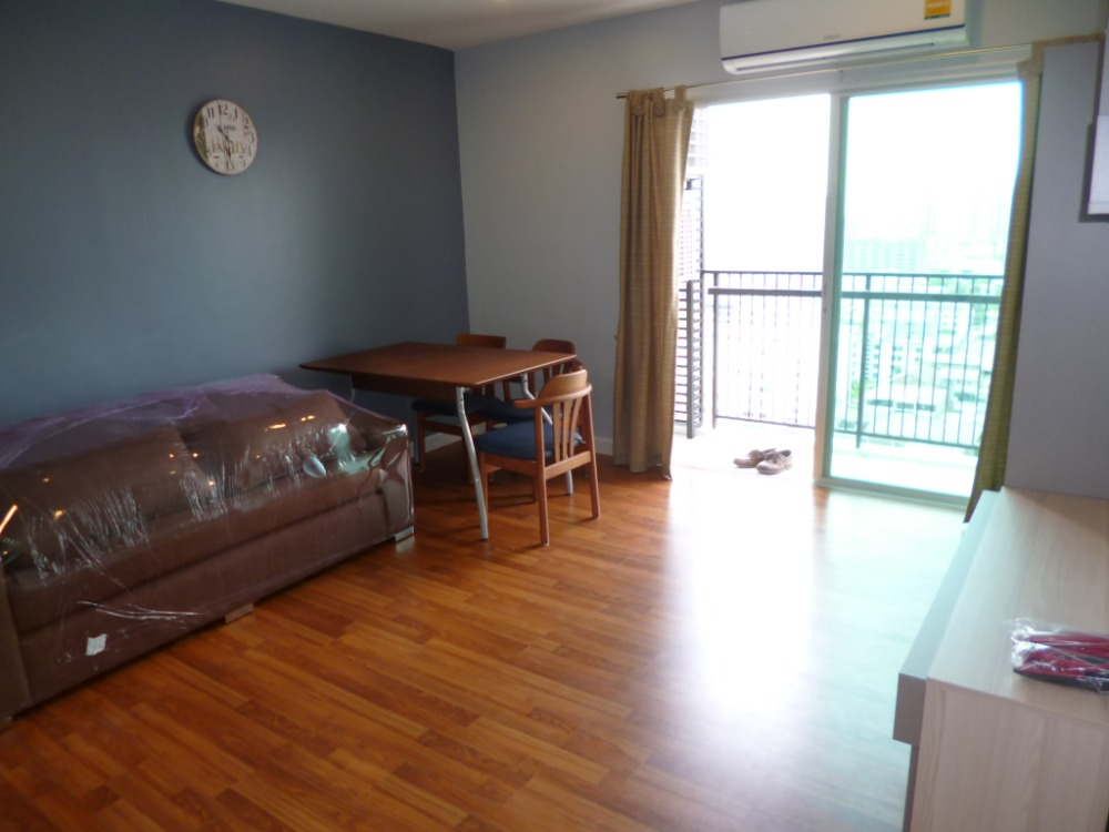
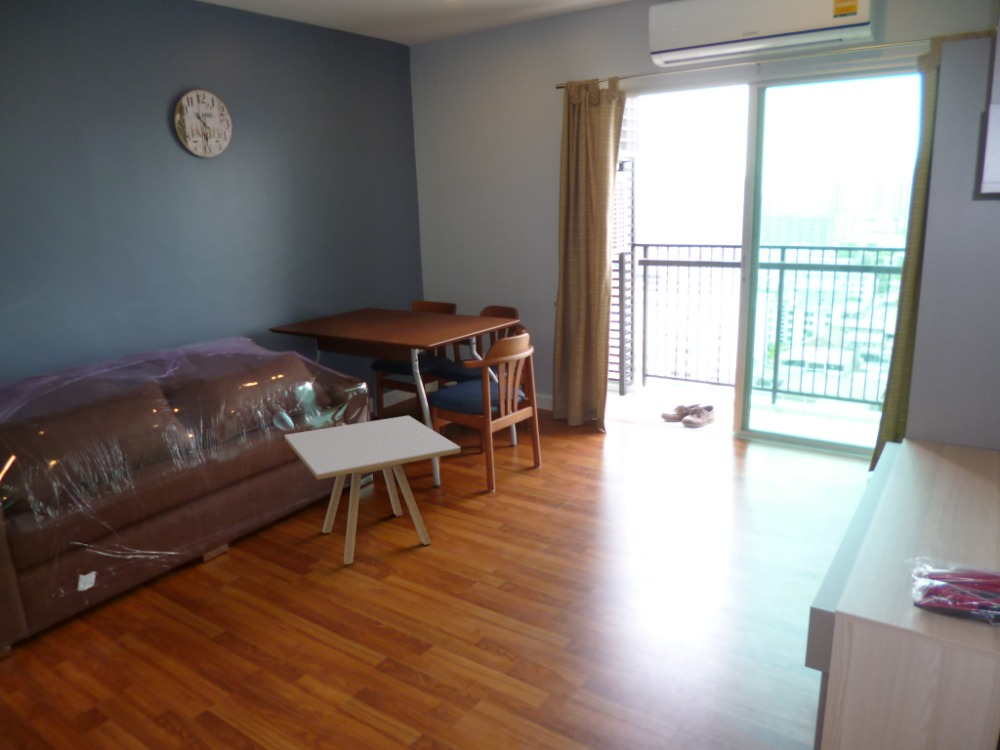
+ side table (359, 489)
